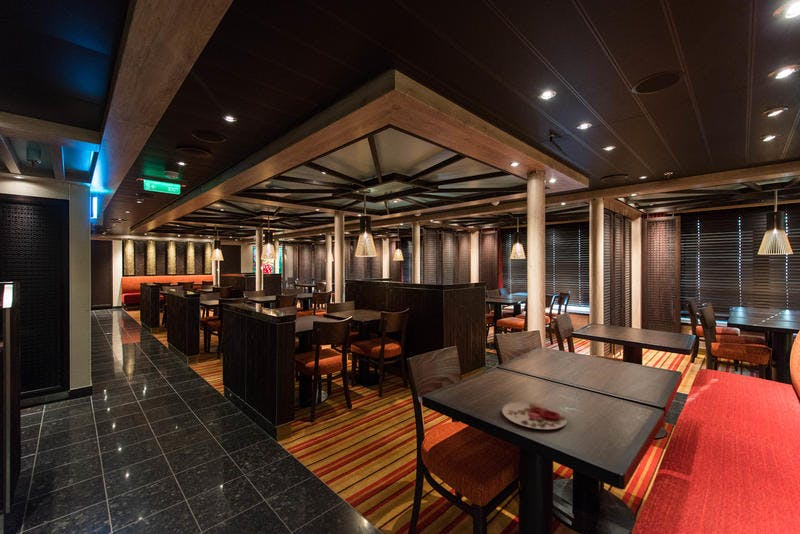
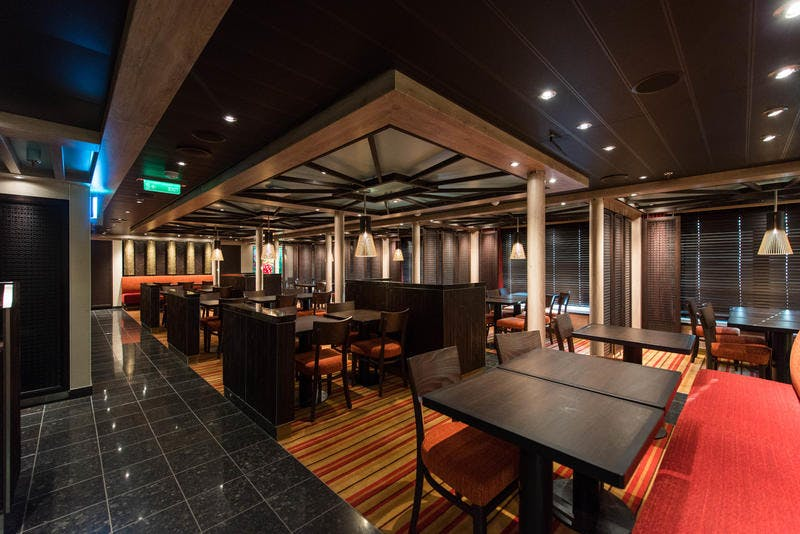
- plate (533, 413)
